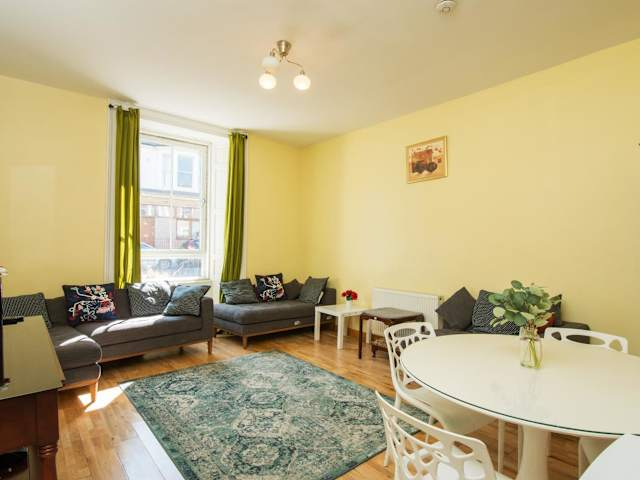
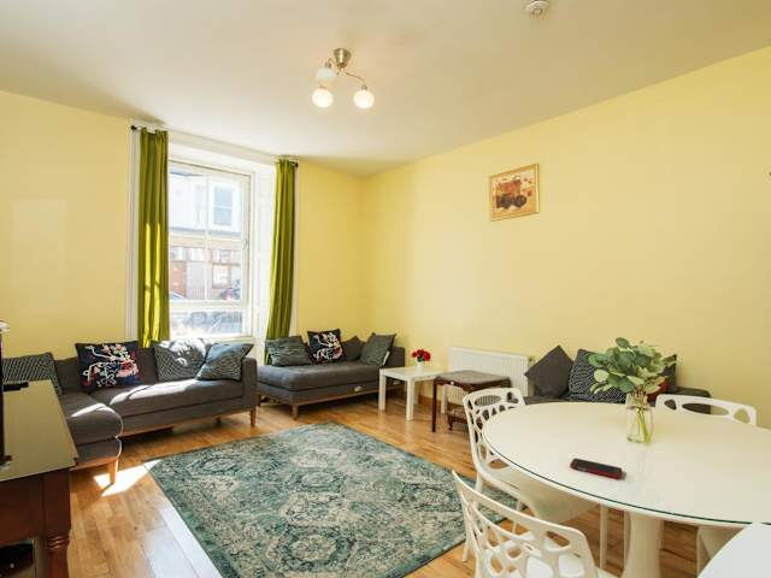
+ cell phone (595, 467)
